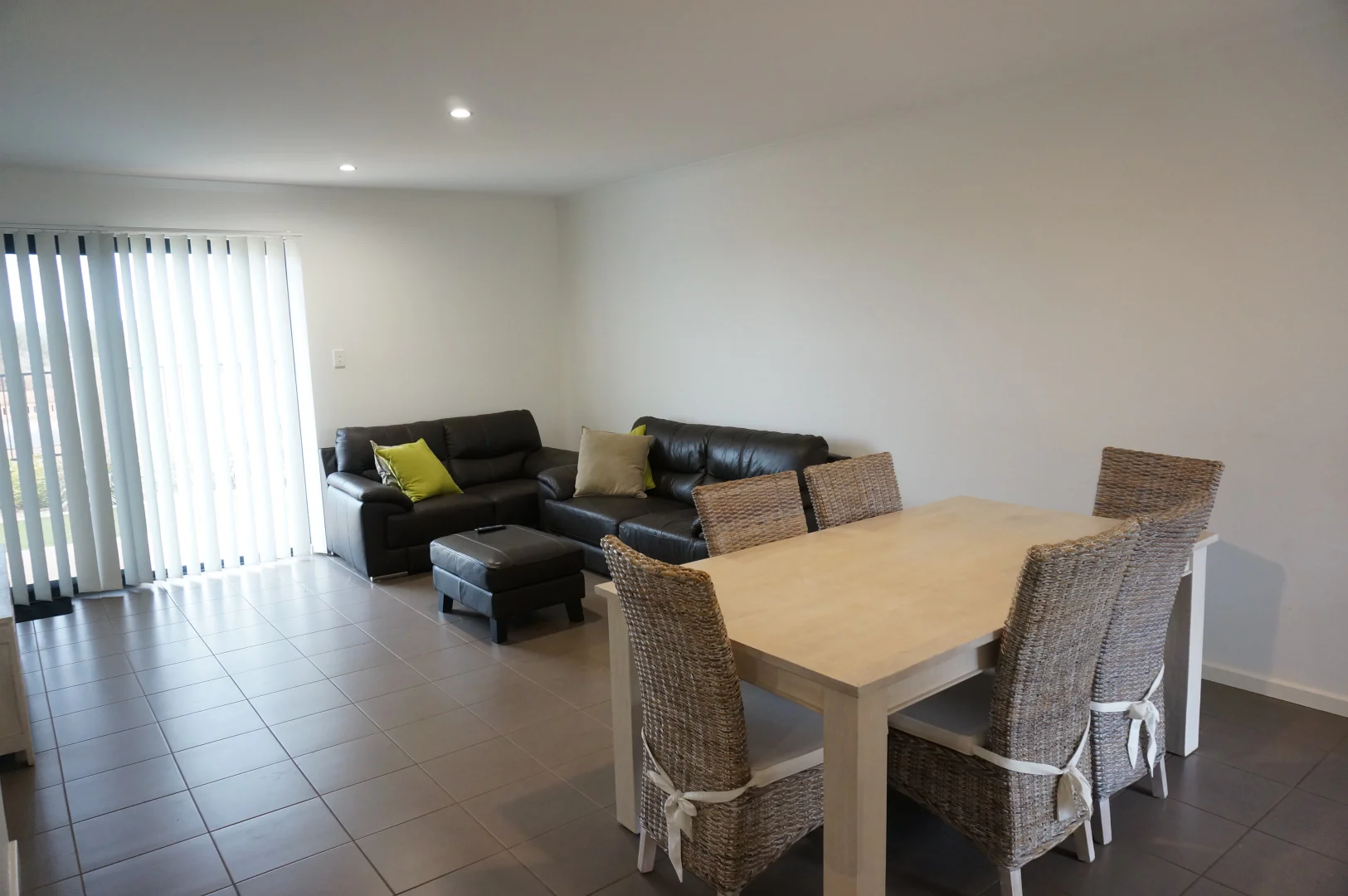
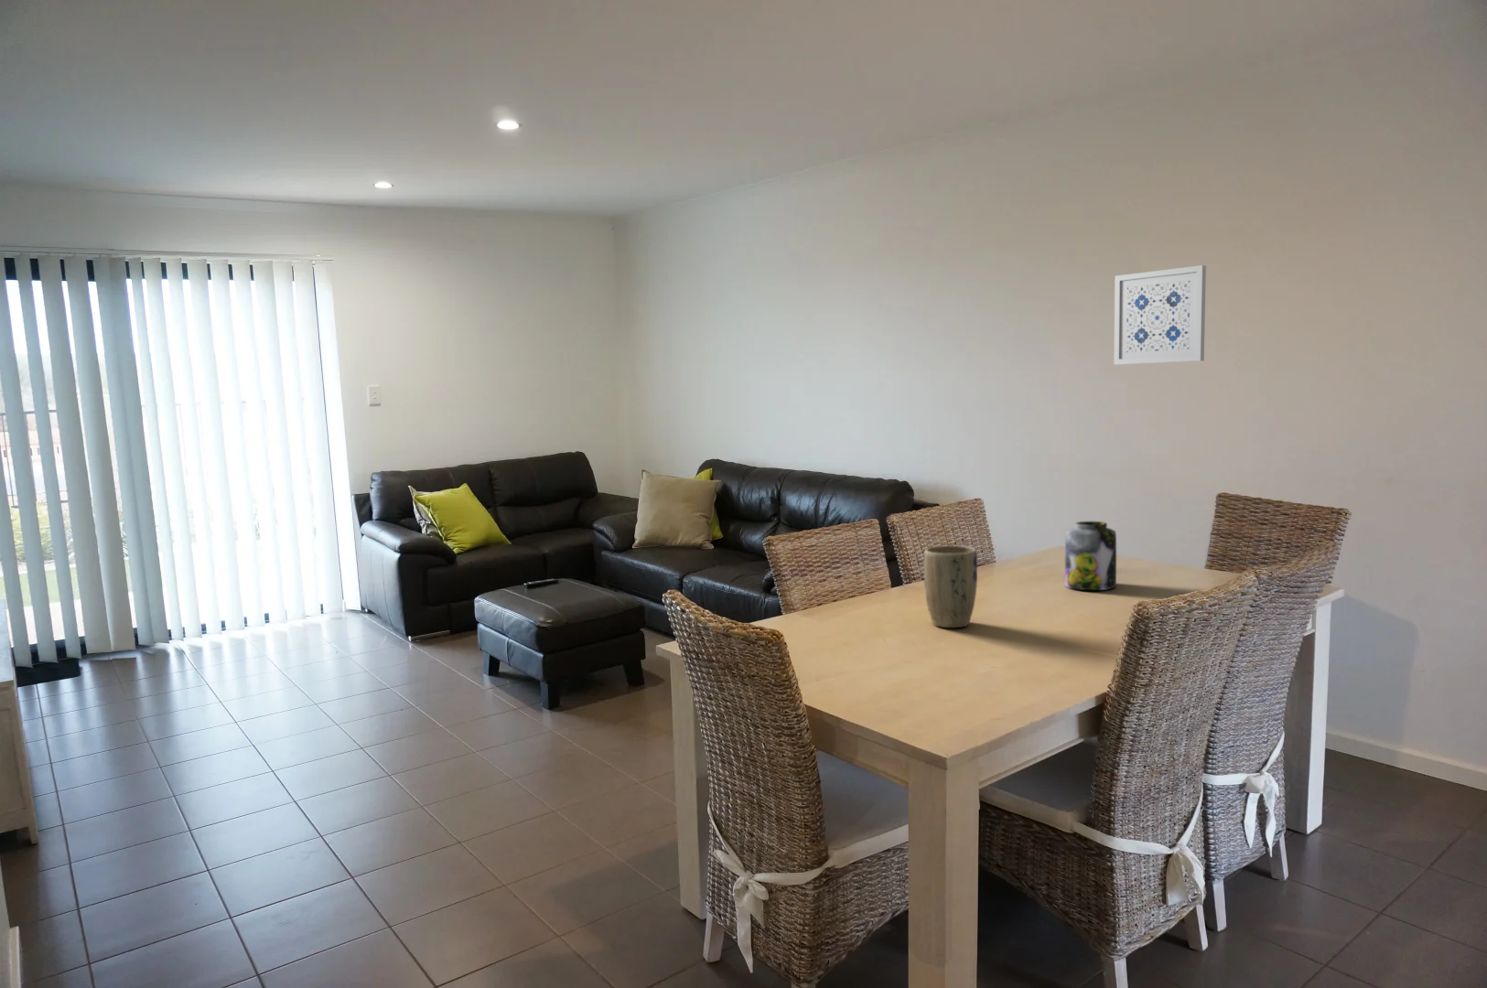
+ jar (1090, 555)
+ wall art (1157, 316)
+ plant pot (951, 587)
